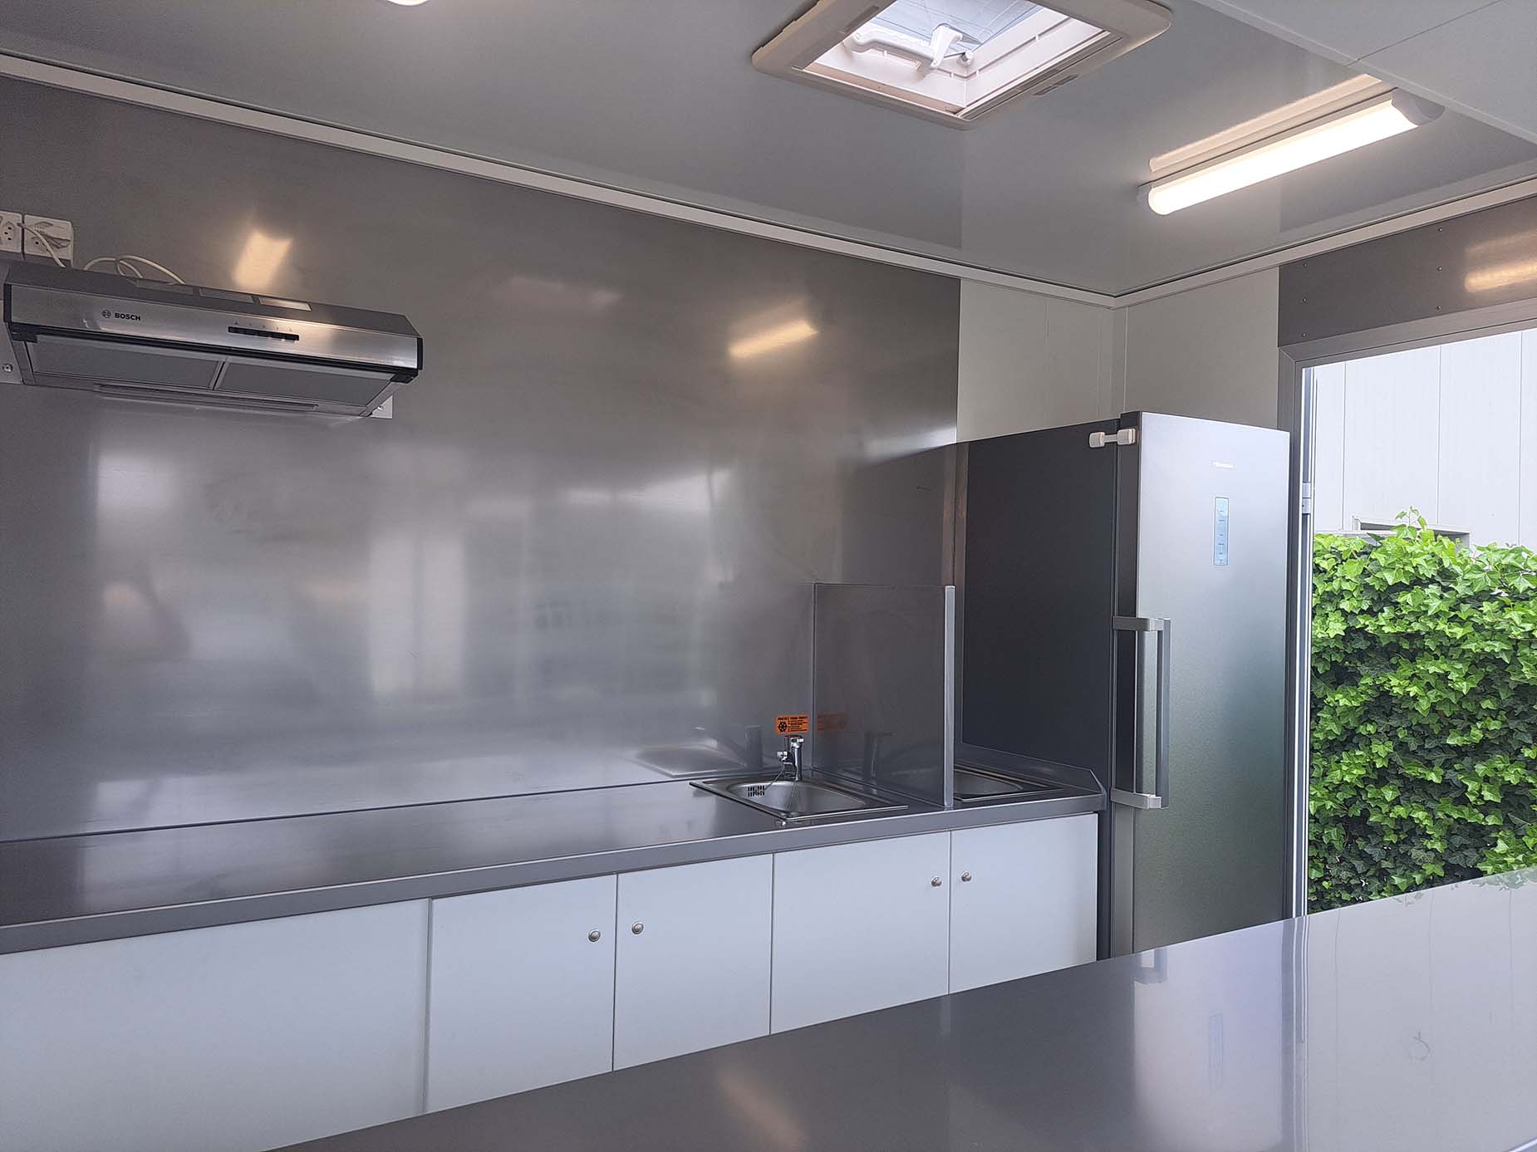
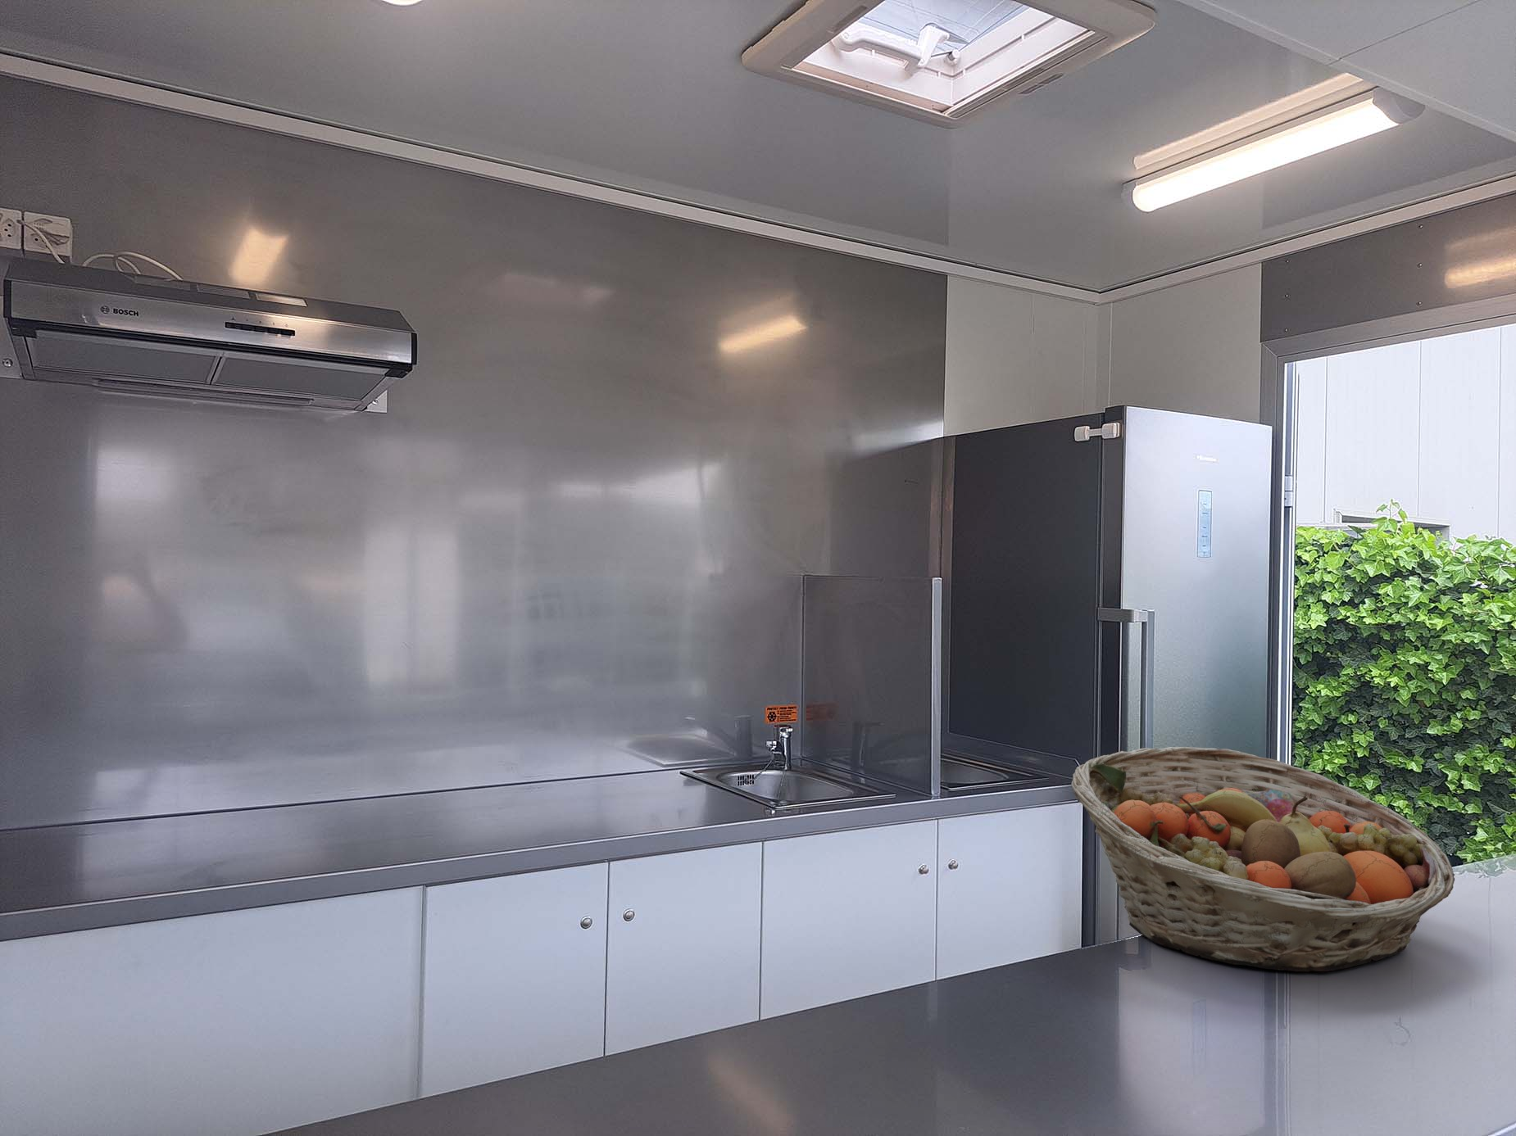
+ fruit basket (1253, 847)
